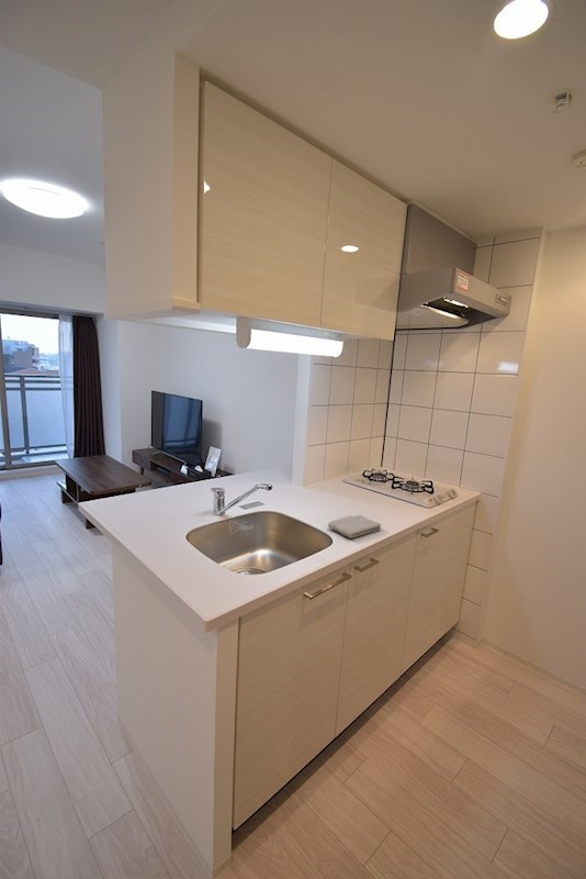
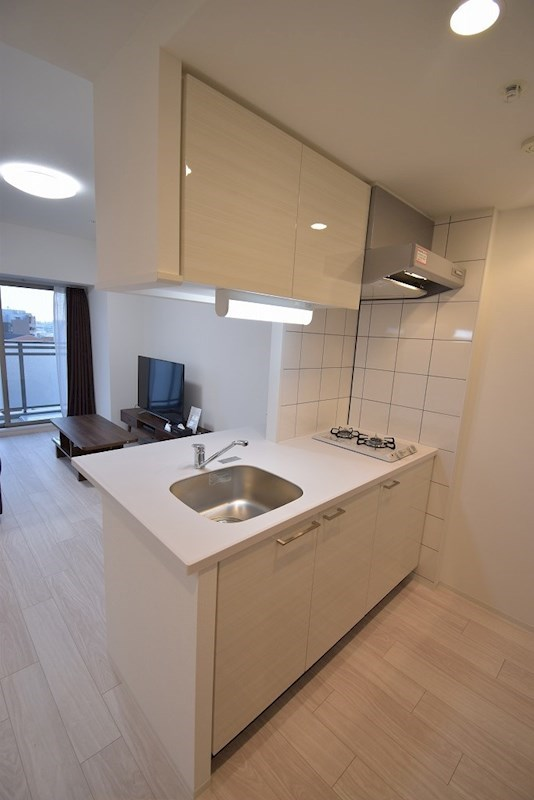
- washcloth (354, 525)
